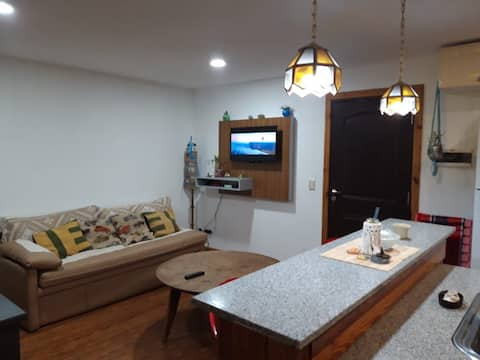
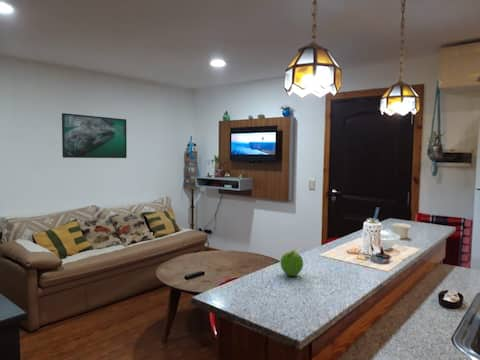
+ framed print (96, 137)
+ fruit (291, 262)
